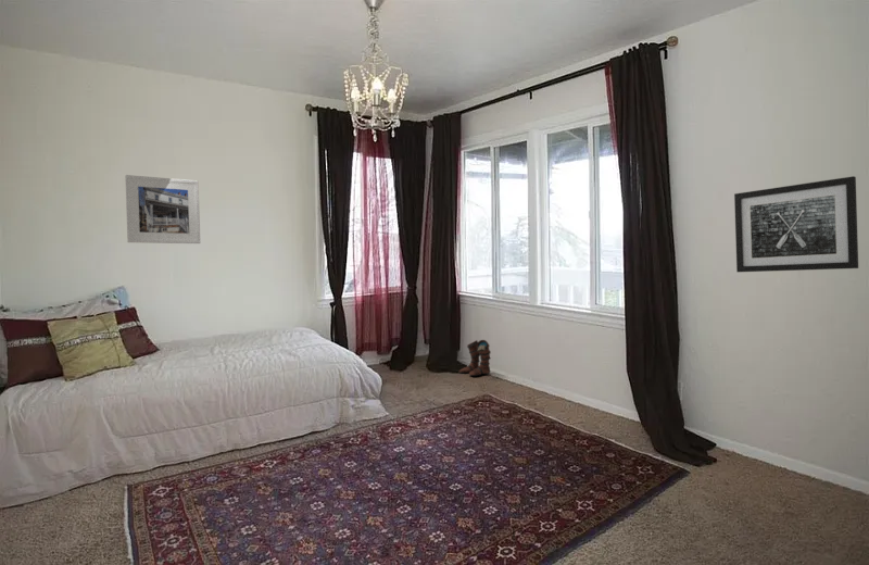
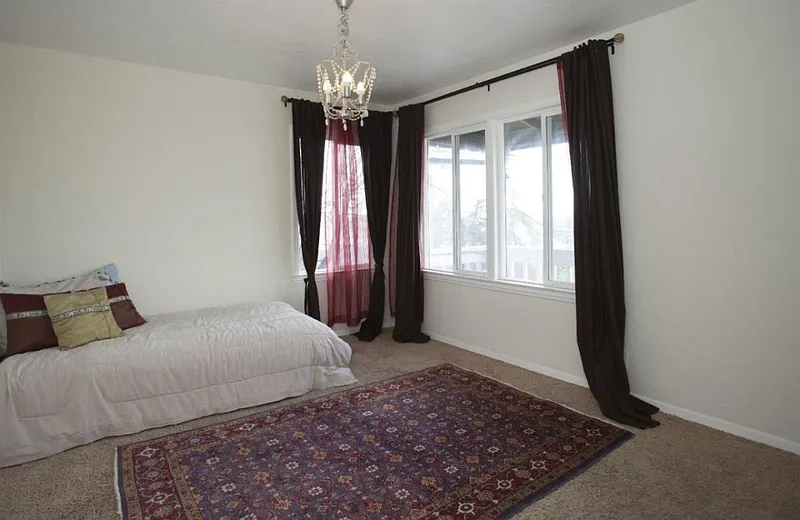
- wall art (791, 228)
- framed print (164, 210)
- boots (476, 356)
